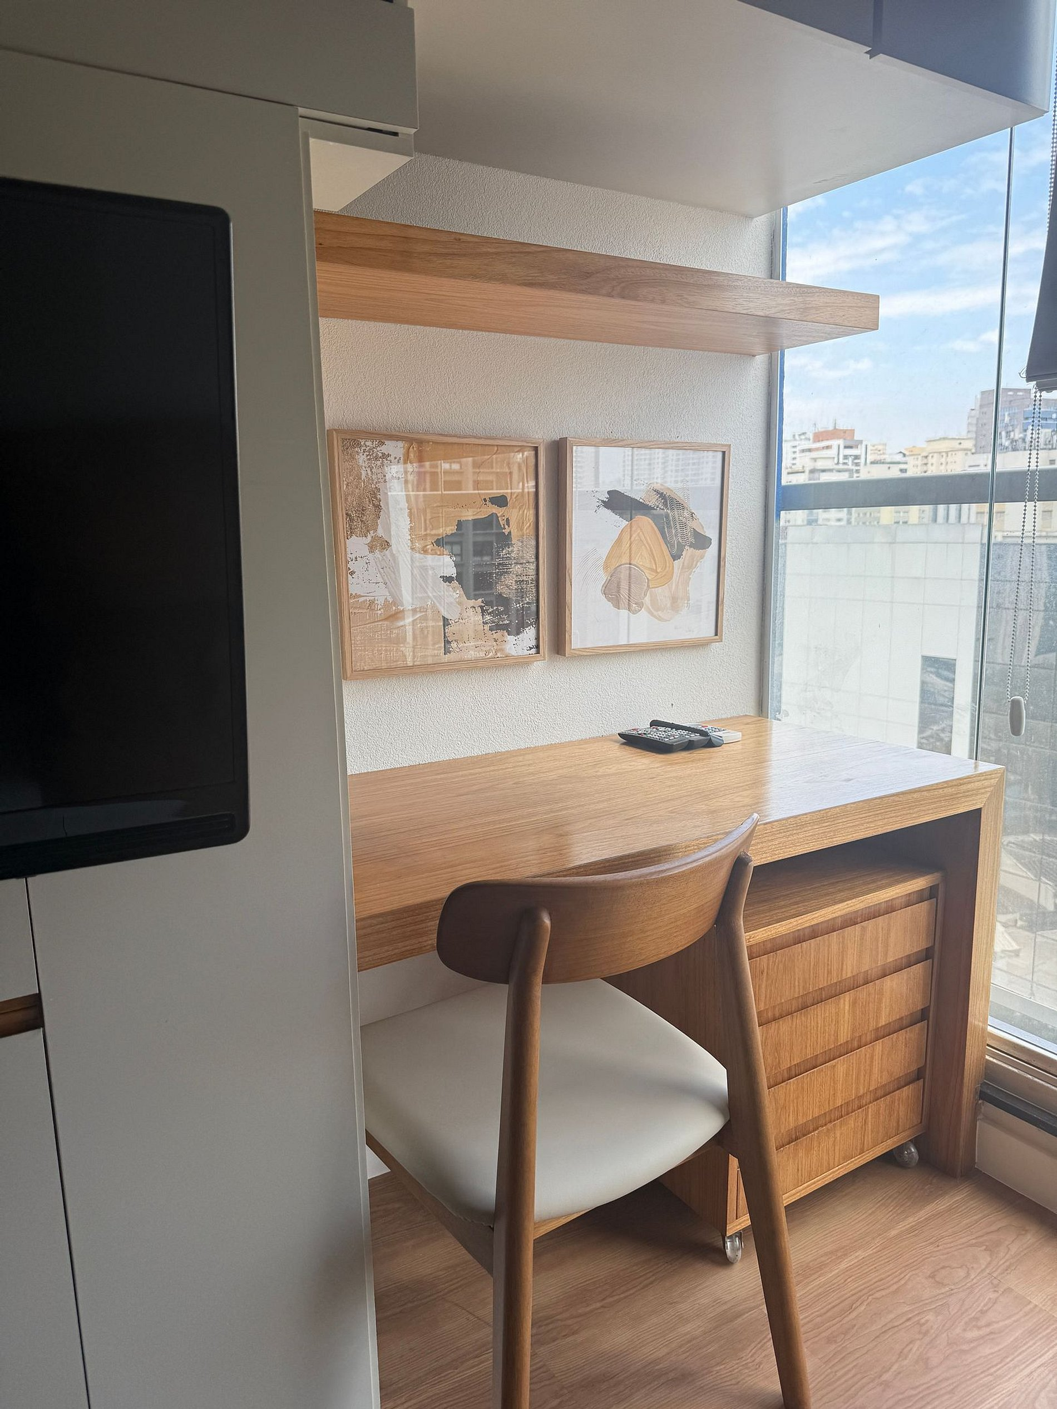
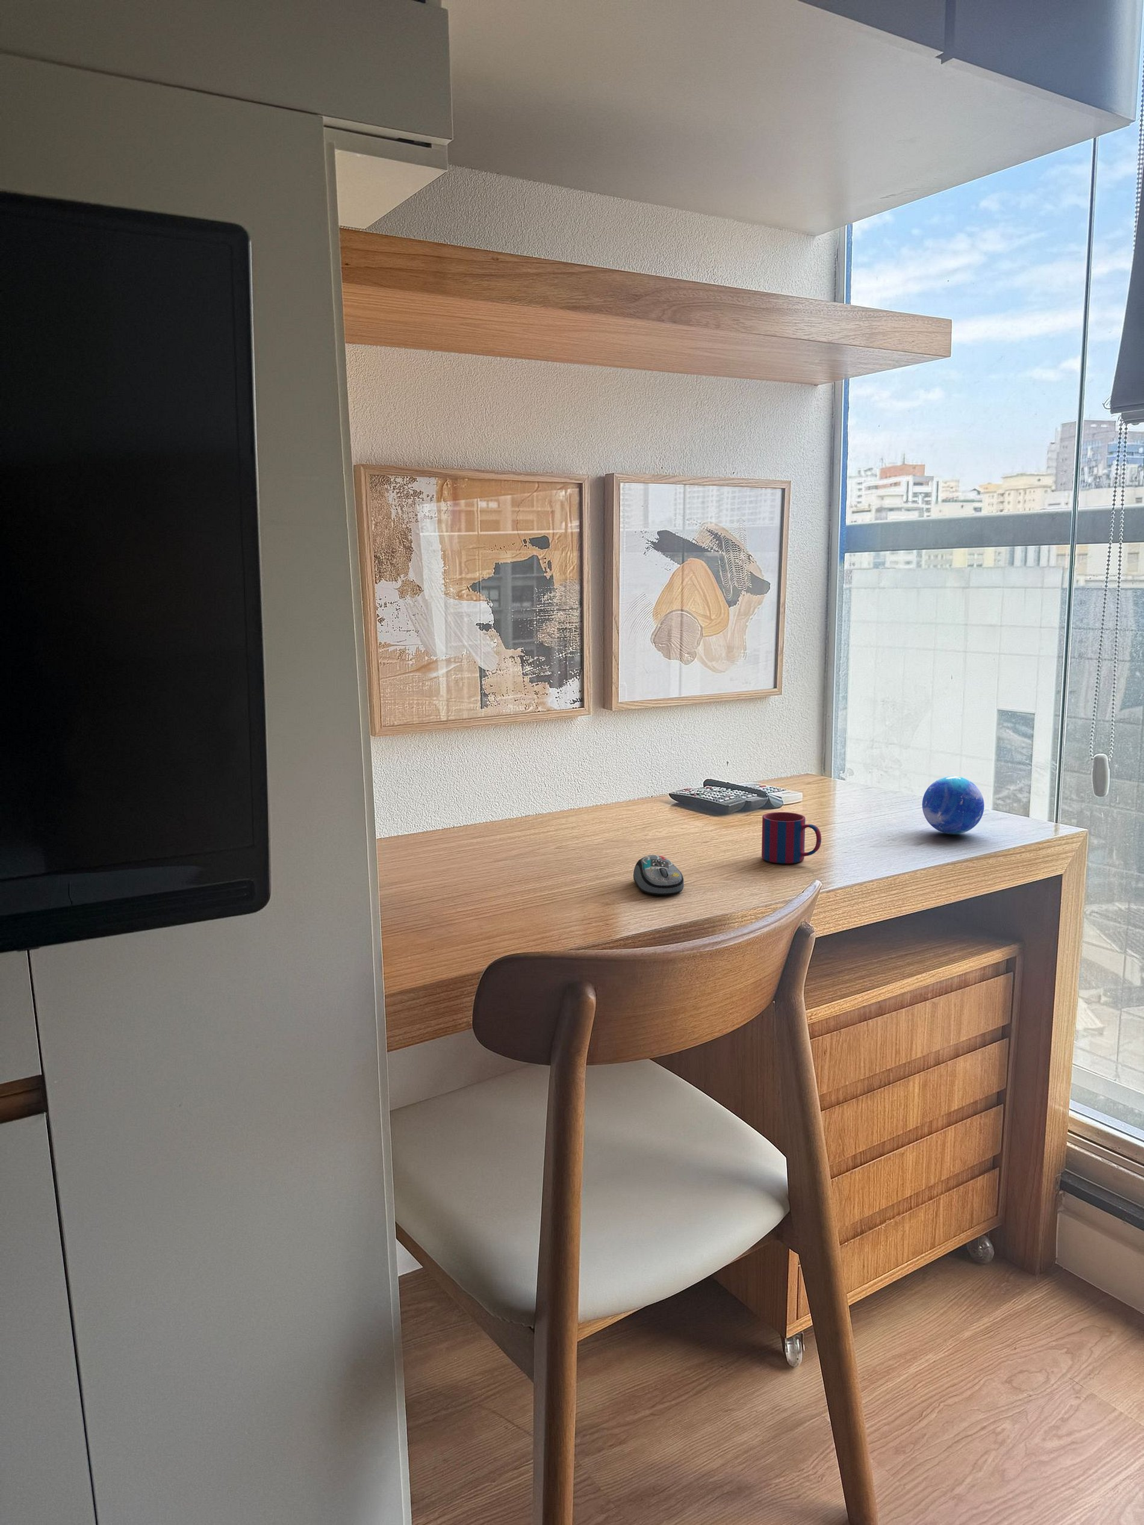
+ decorative orb (953, 805)
+ computer mouse (657, 872)
+ mug (791, 839)
